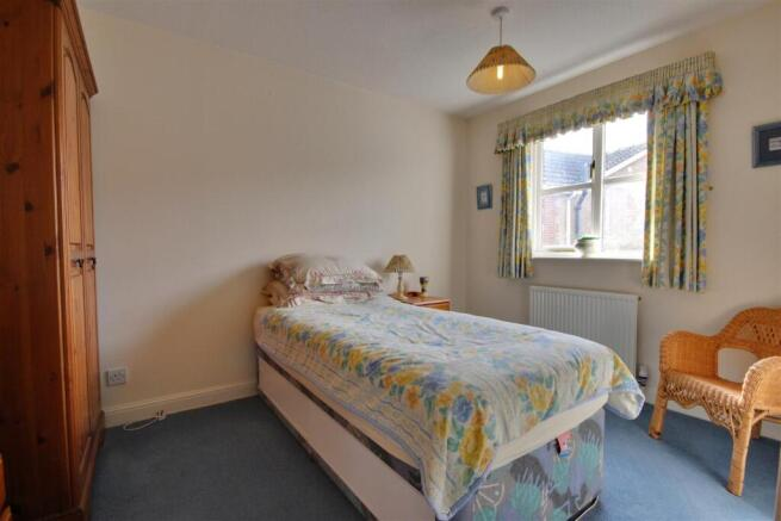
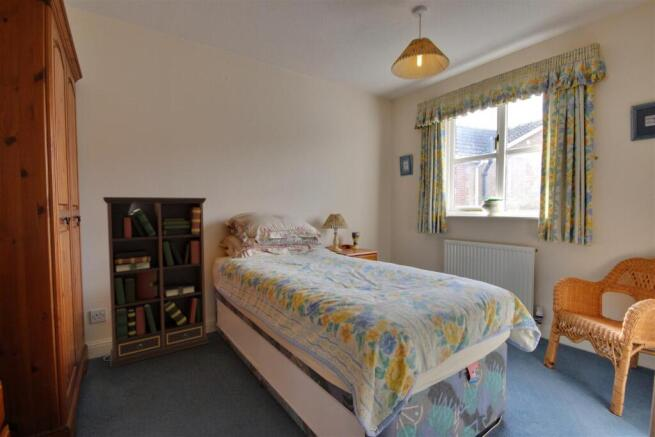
+ bookcase (159, 274)
